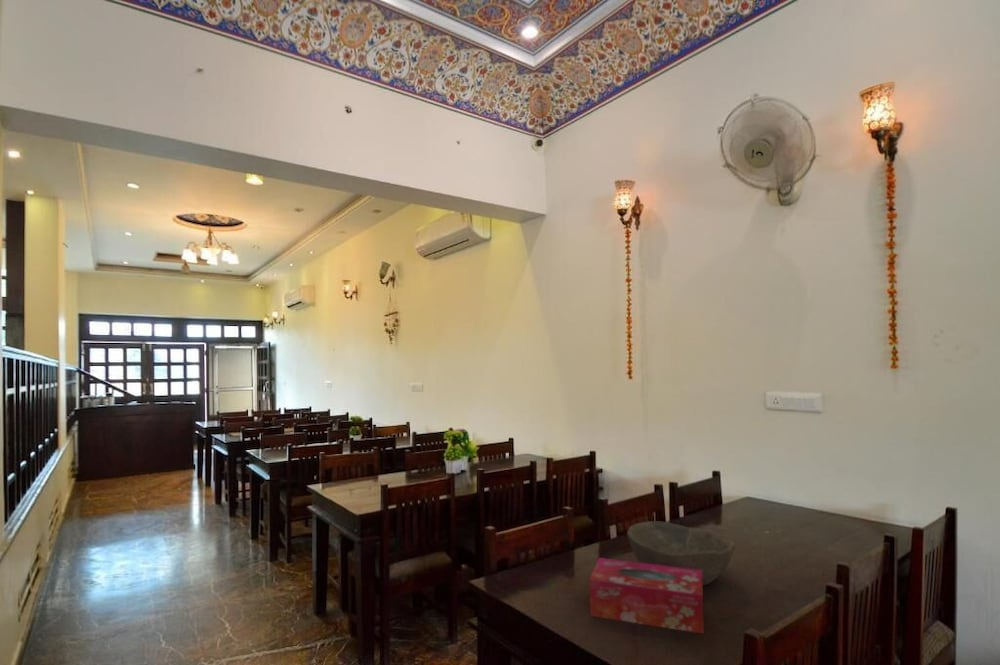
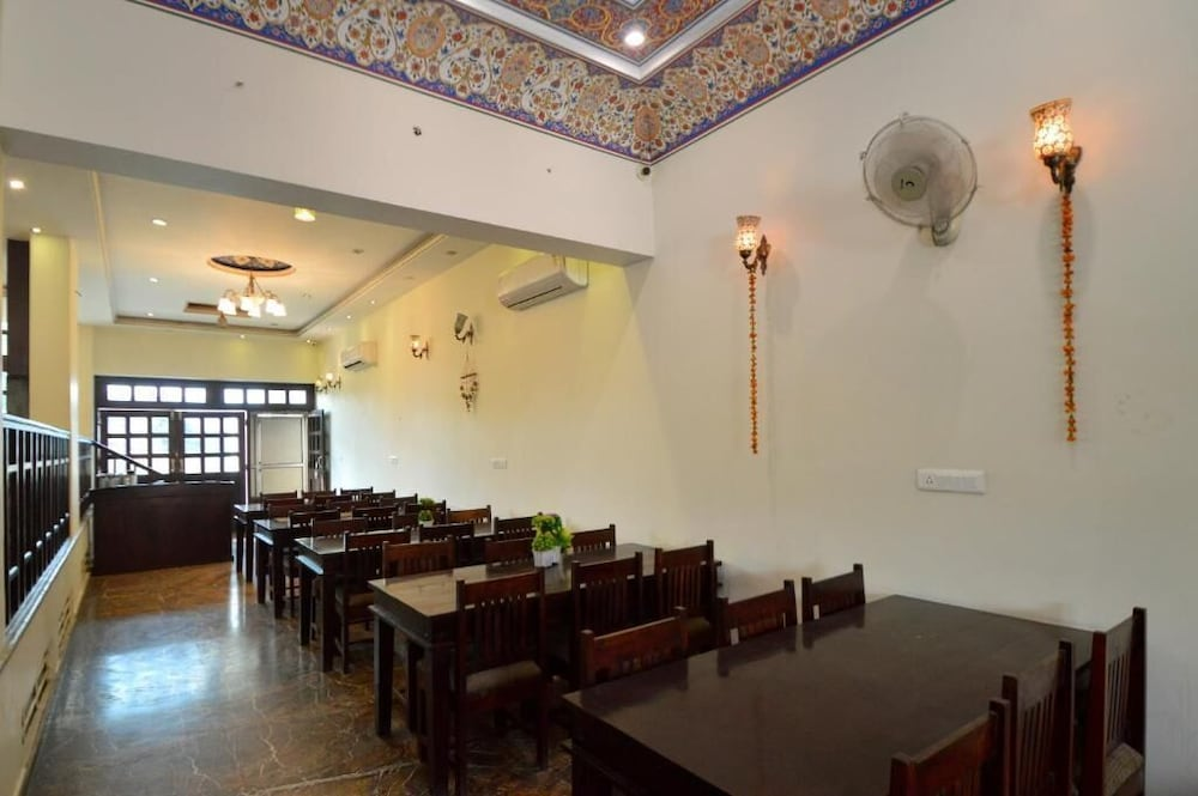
- tissue box (647, 592)
- bowl (680, 554)
